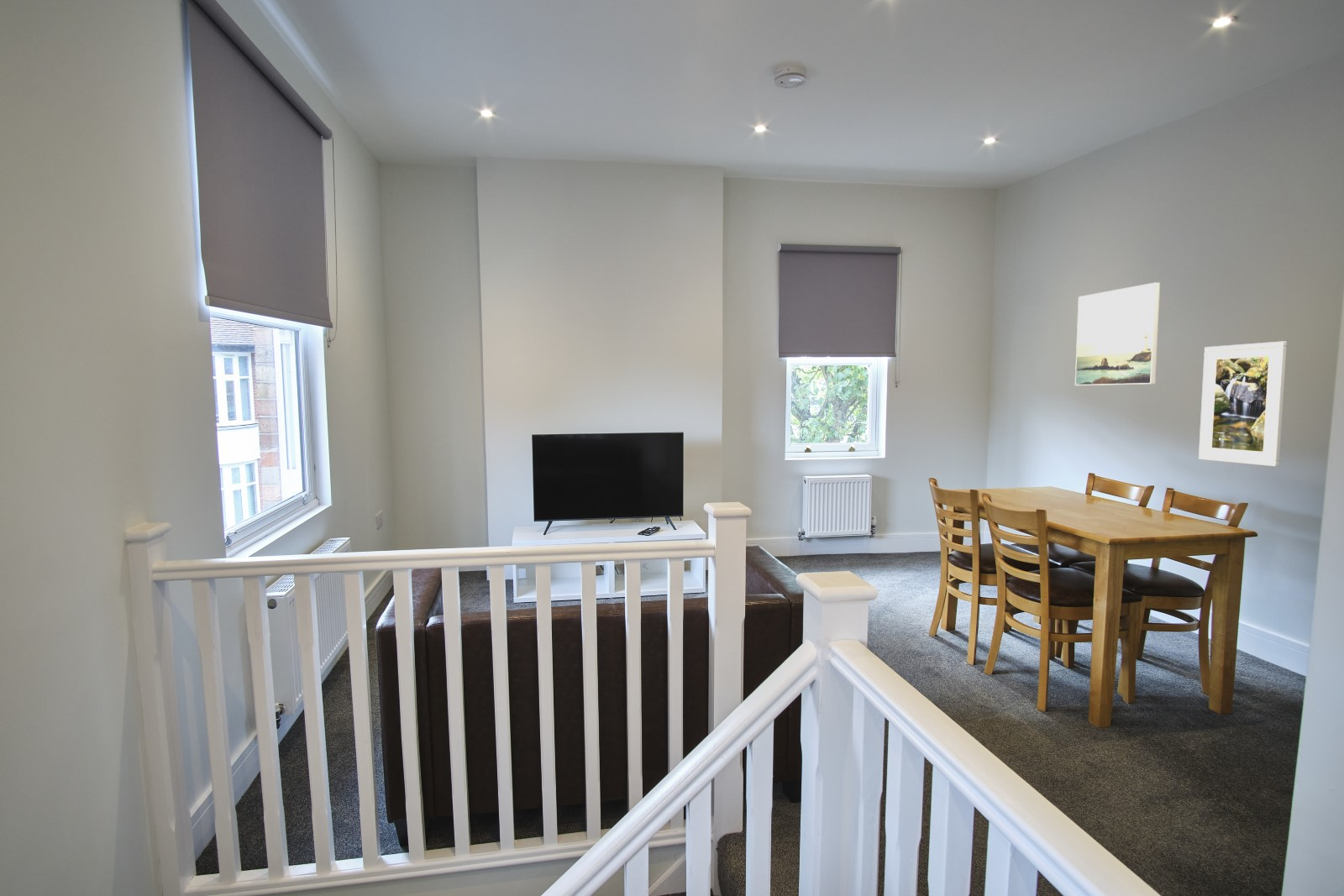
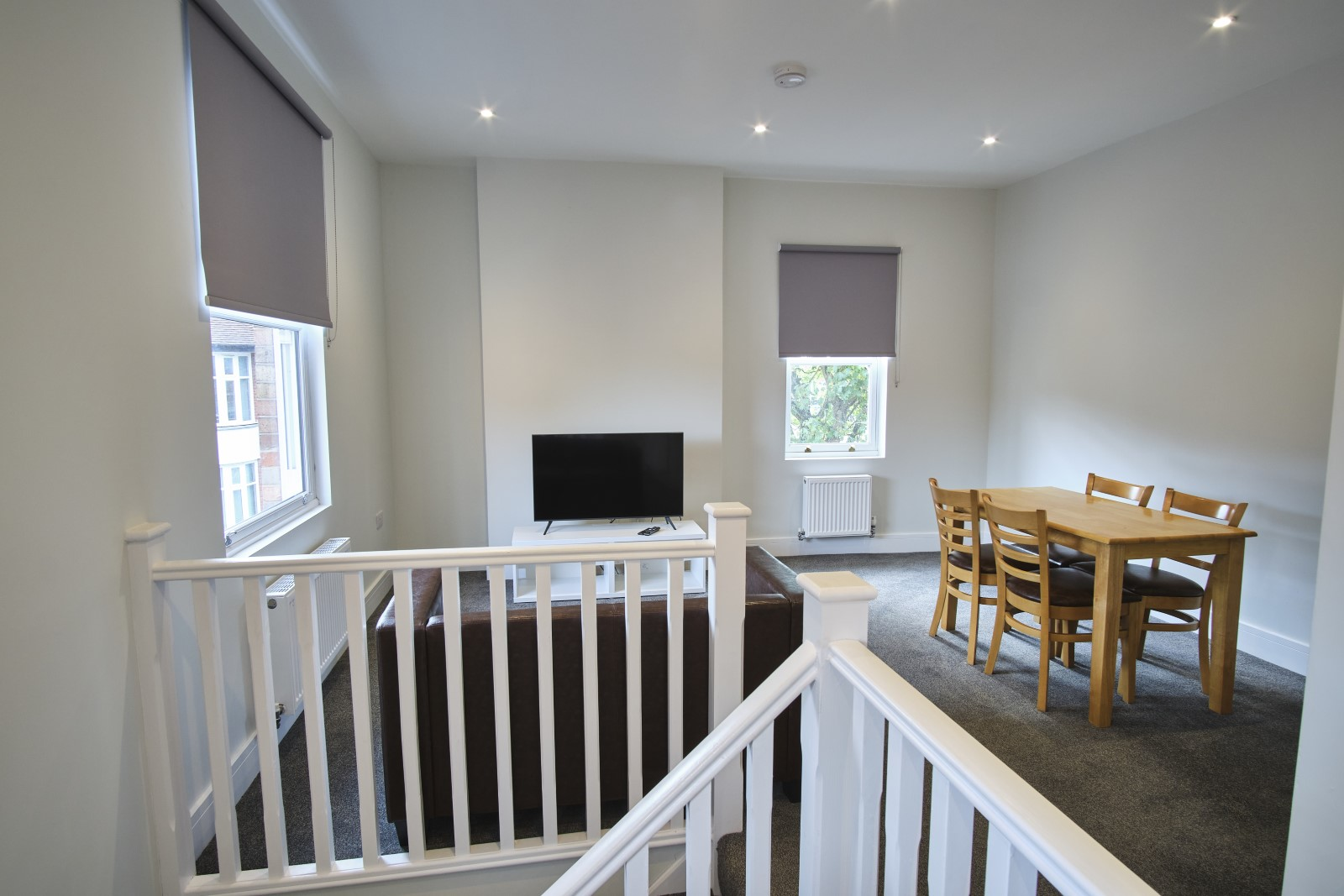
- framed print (1240, 403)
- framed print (1114, 338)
